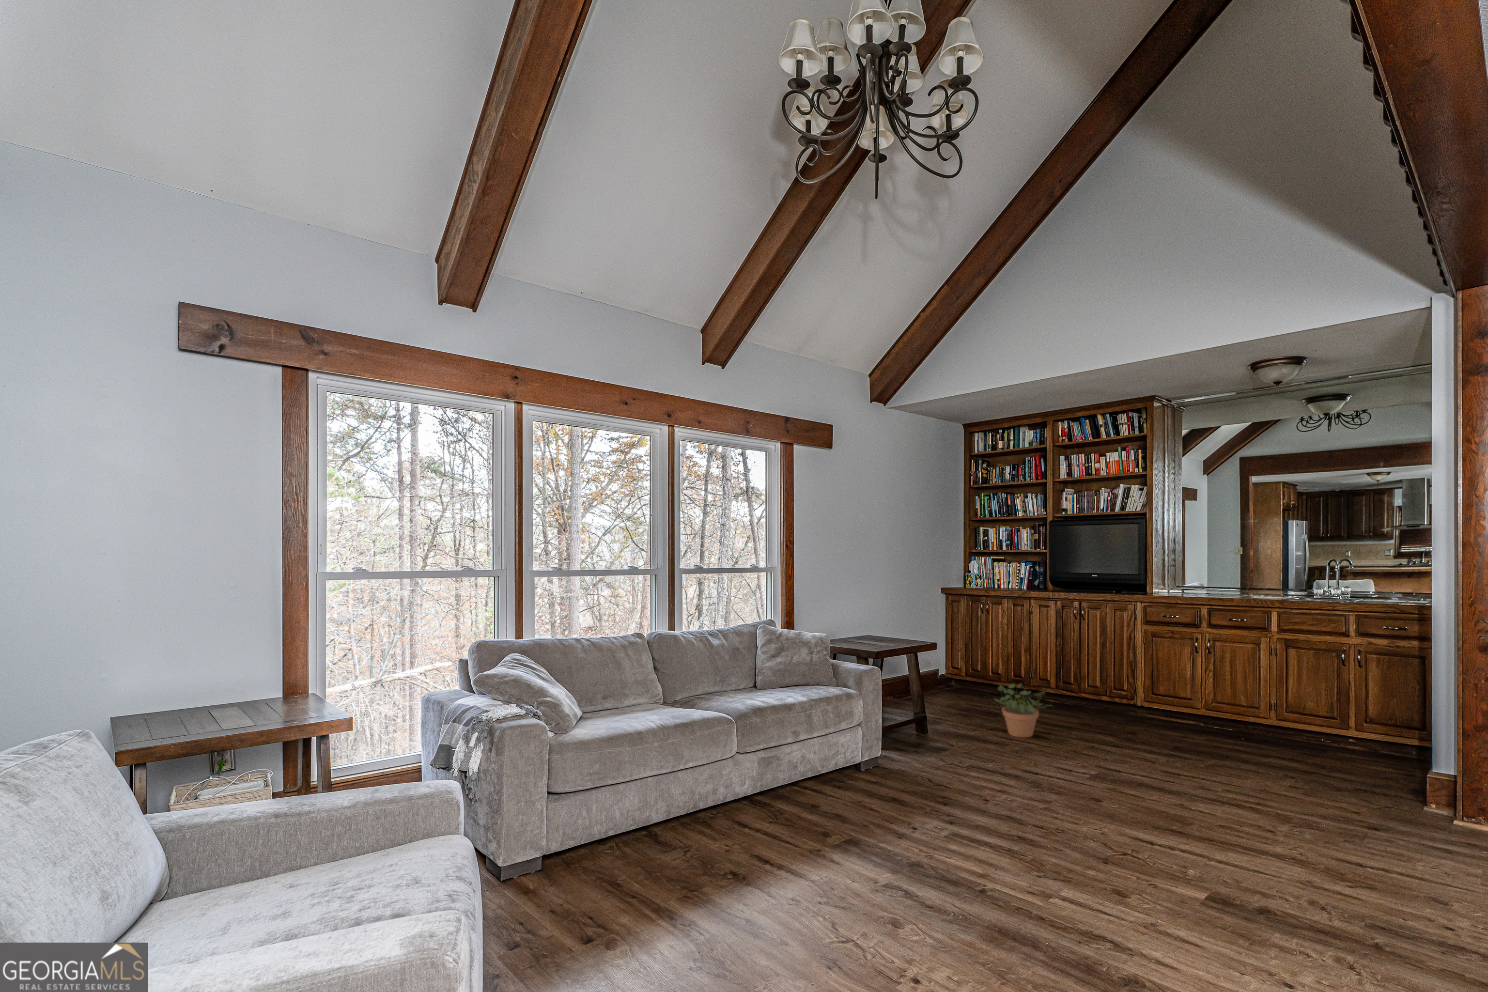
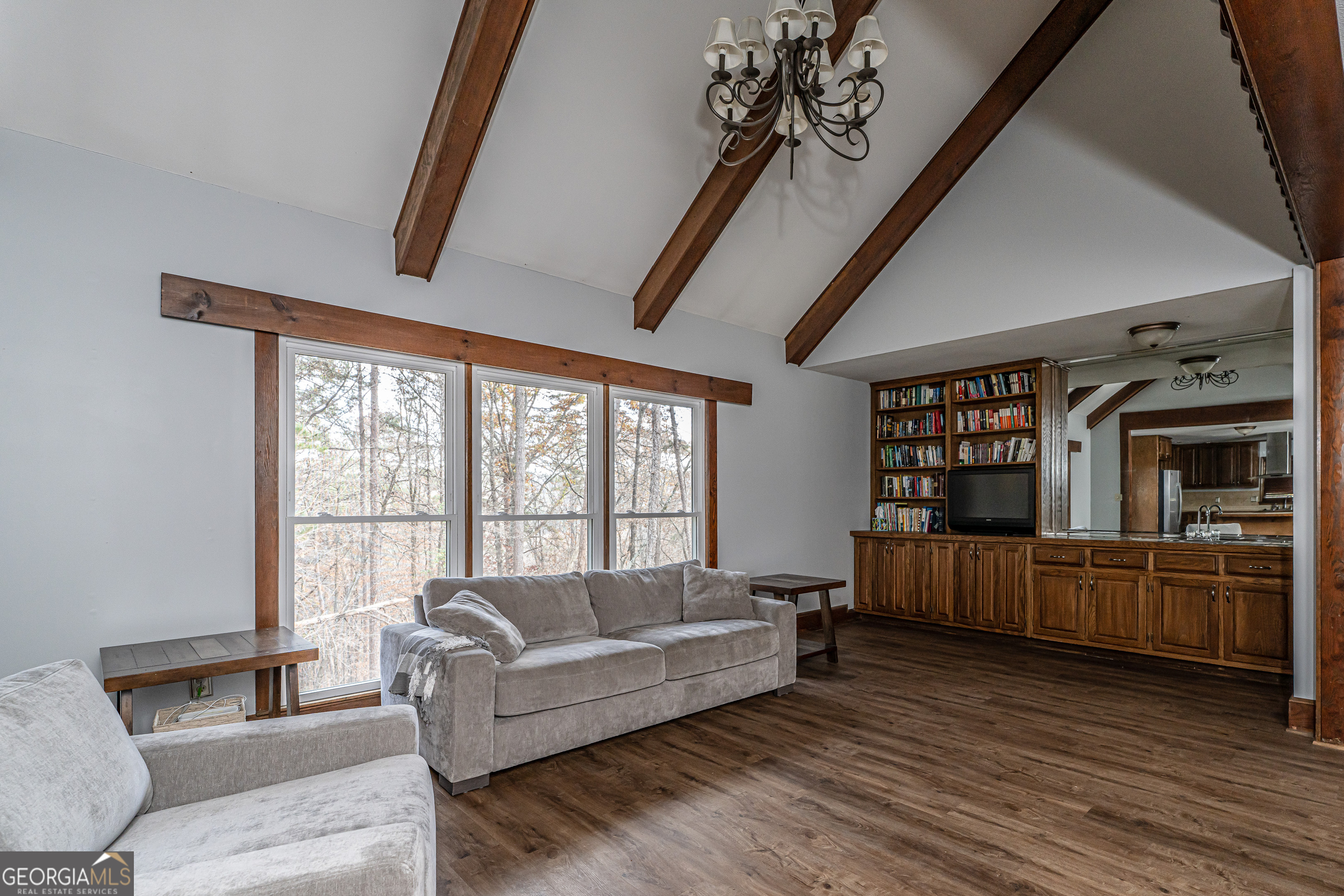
- potted plant (1024, 711)
